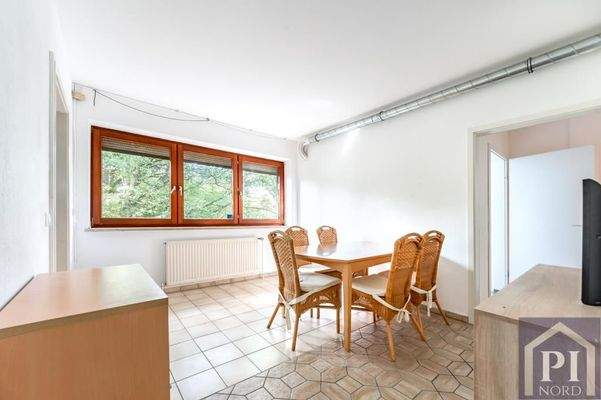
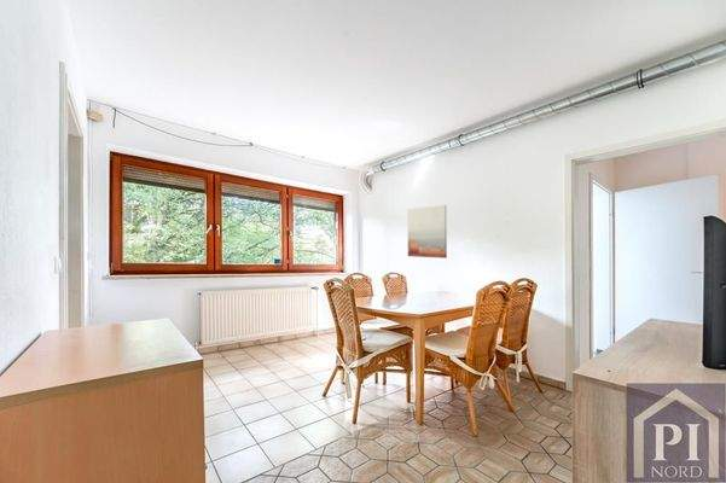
+ wall art (425, 232)
